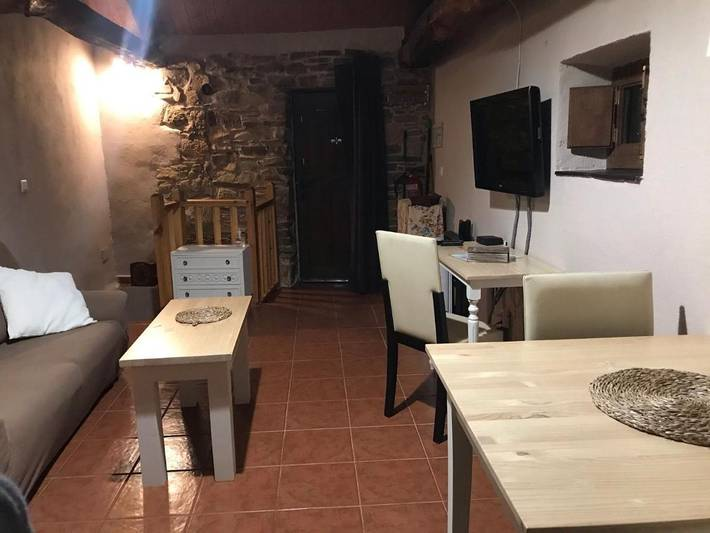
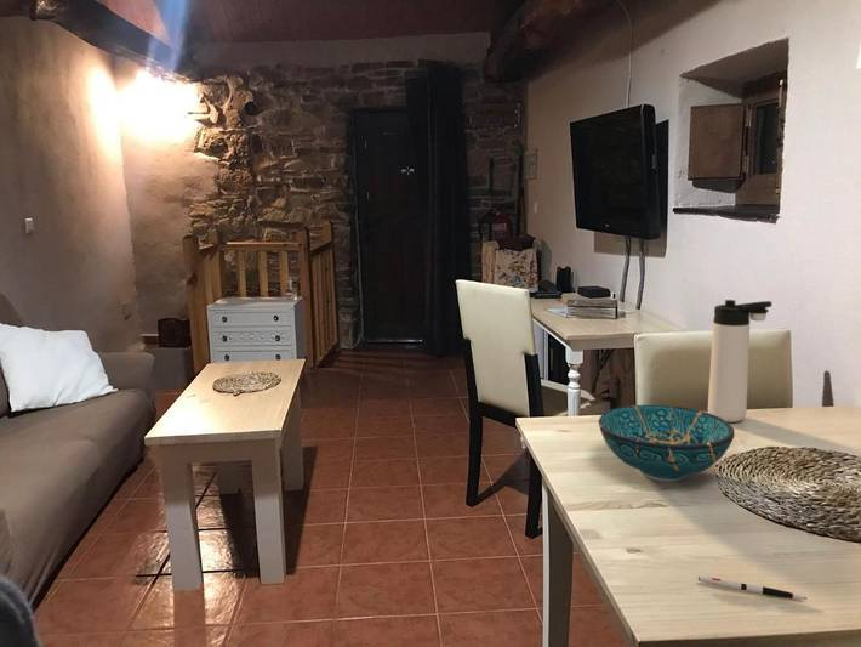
+ pen (751, 588)
+ thermos bottle (739, 361)
+ decorative bowl (663, 448)
